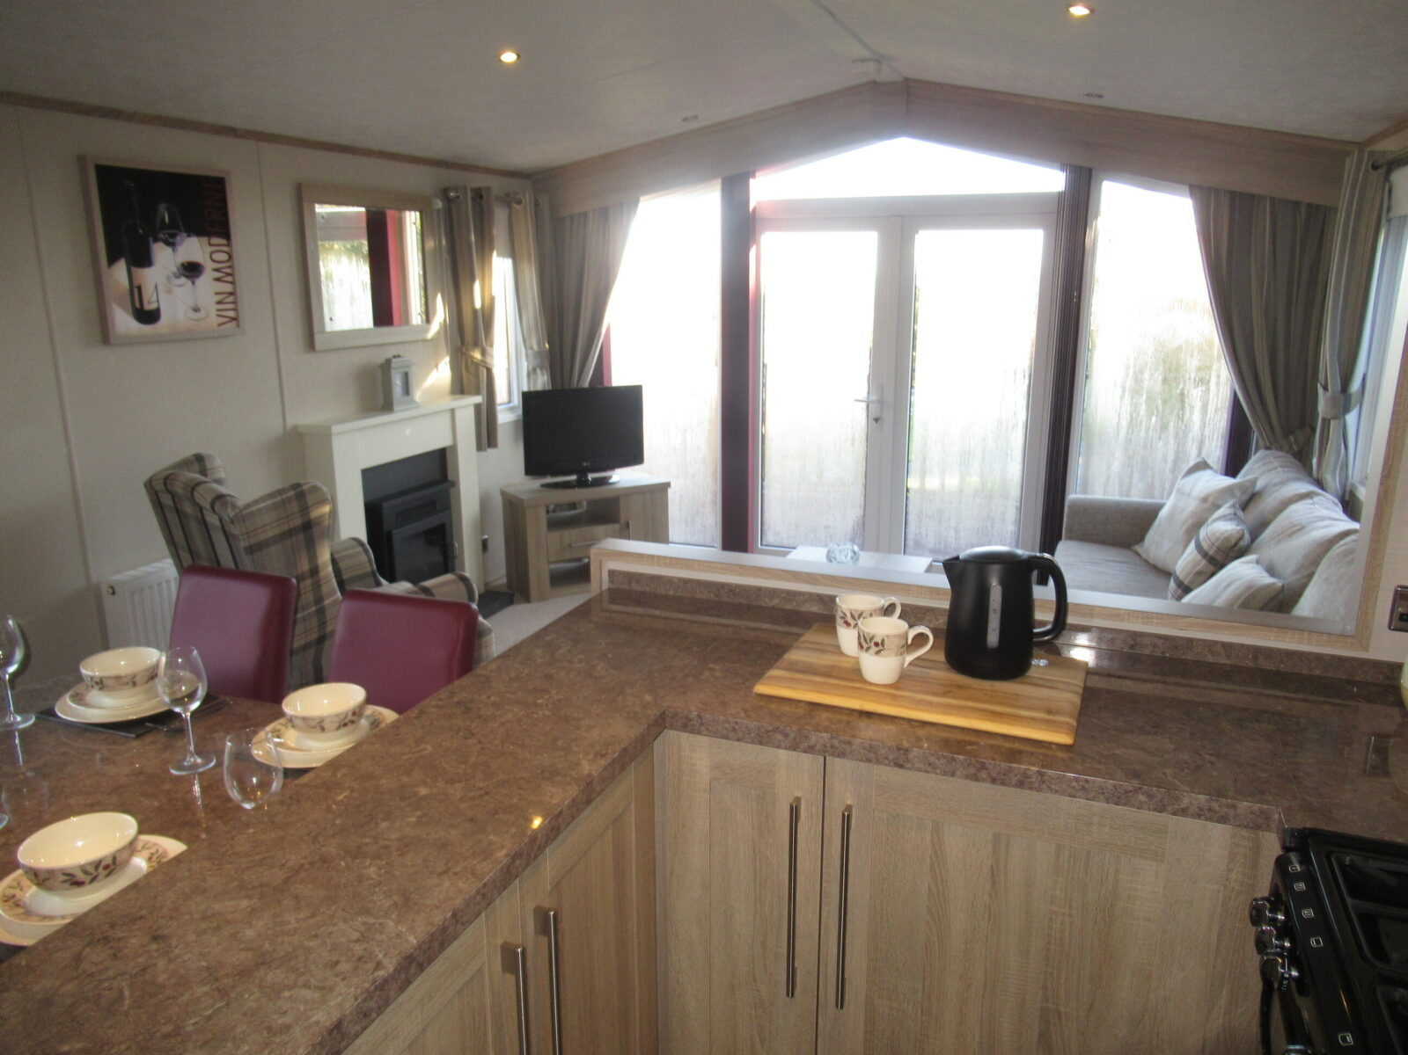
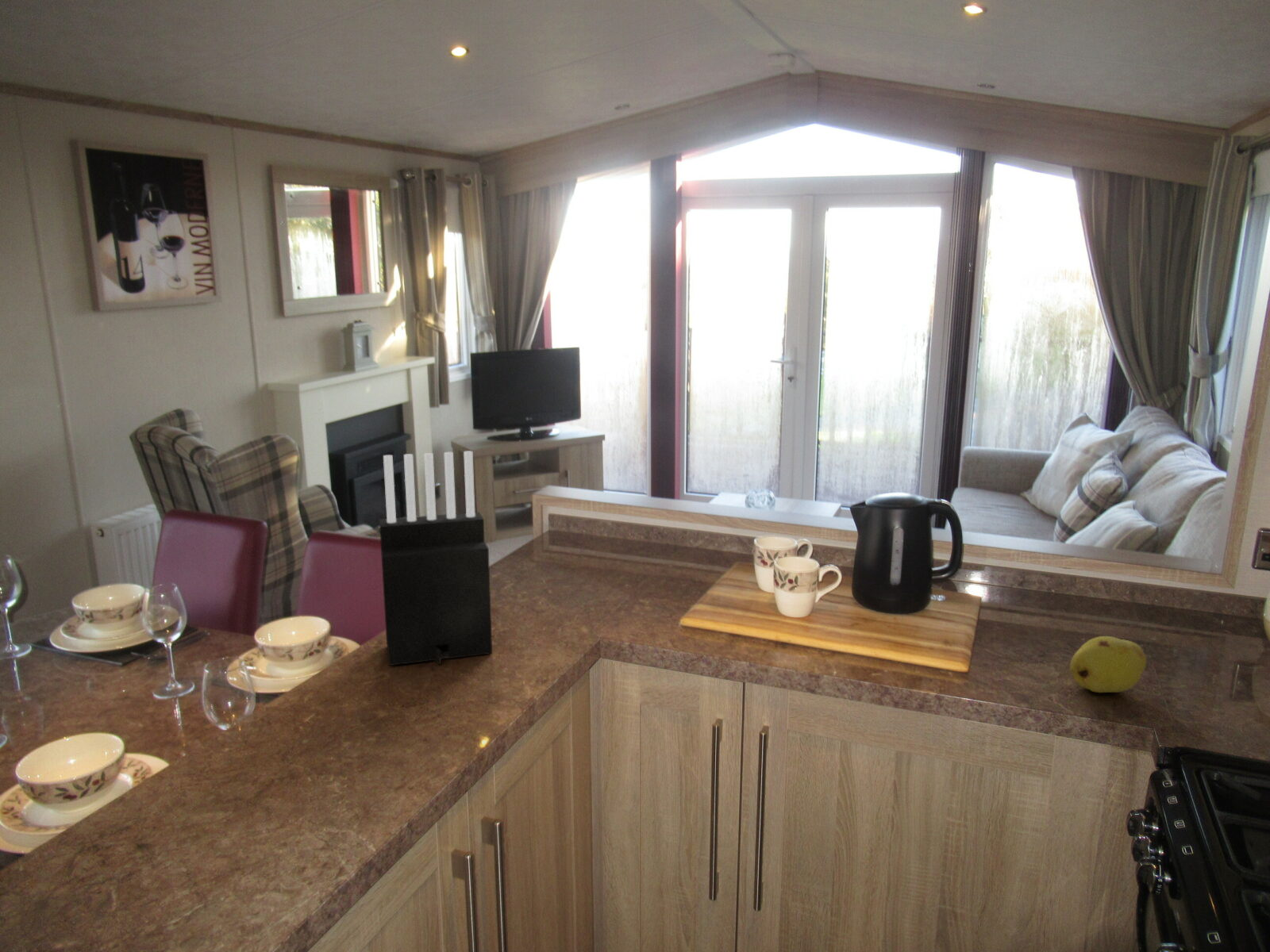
+ fruit (1111, 662)
+ knife block (434, 556)
